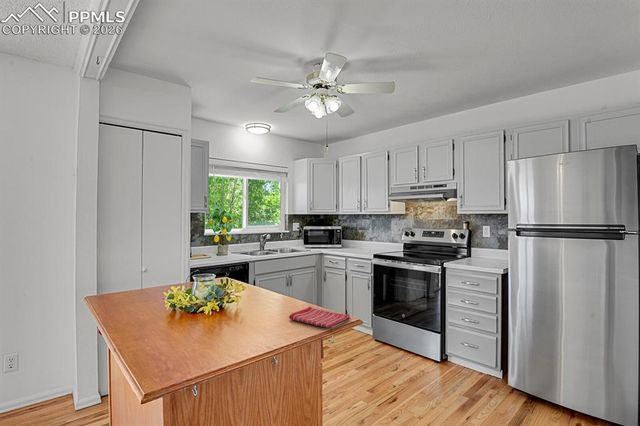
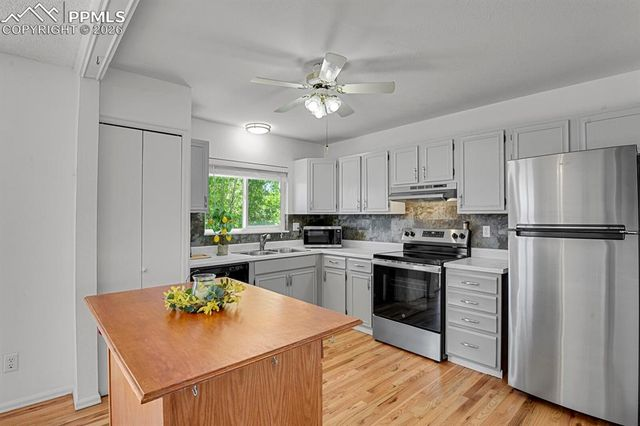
- dish towel (319, 316)
